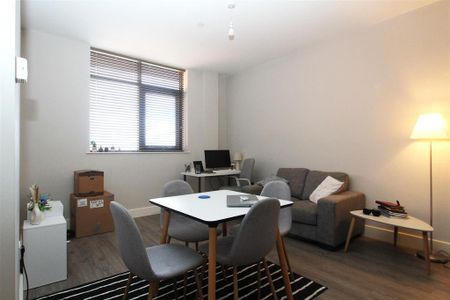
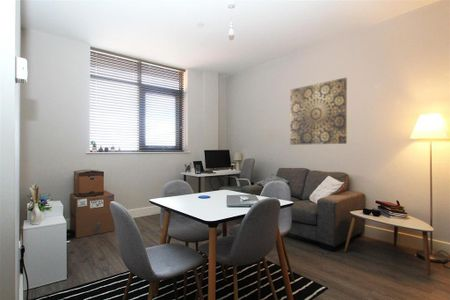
+ wall art (316, 114)
